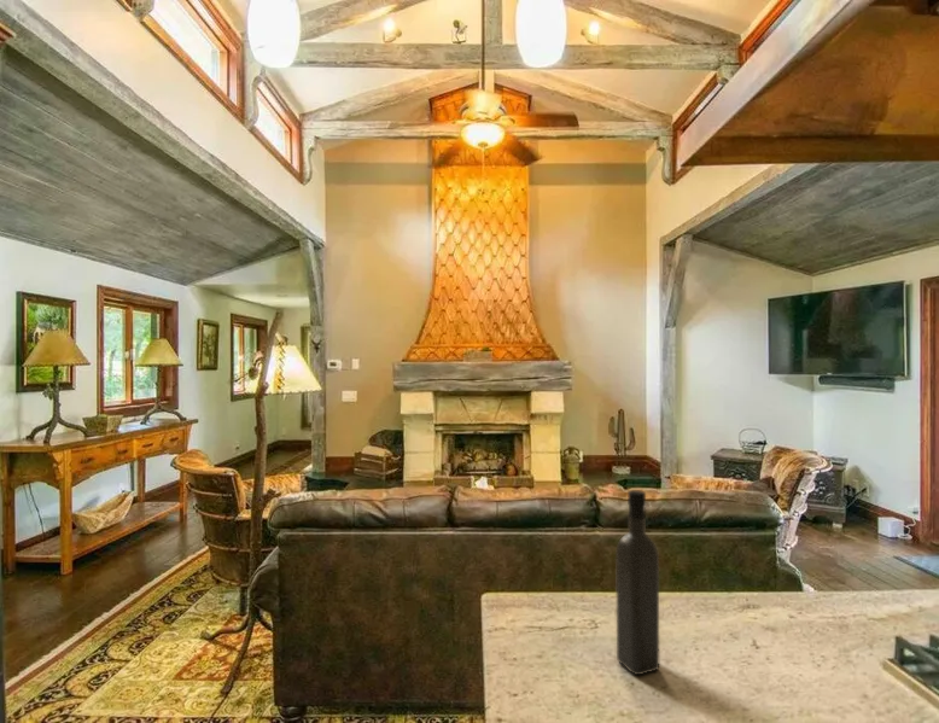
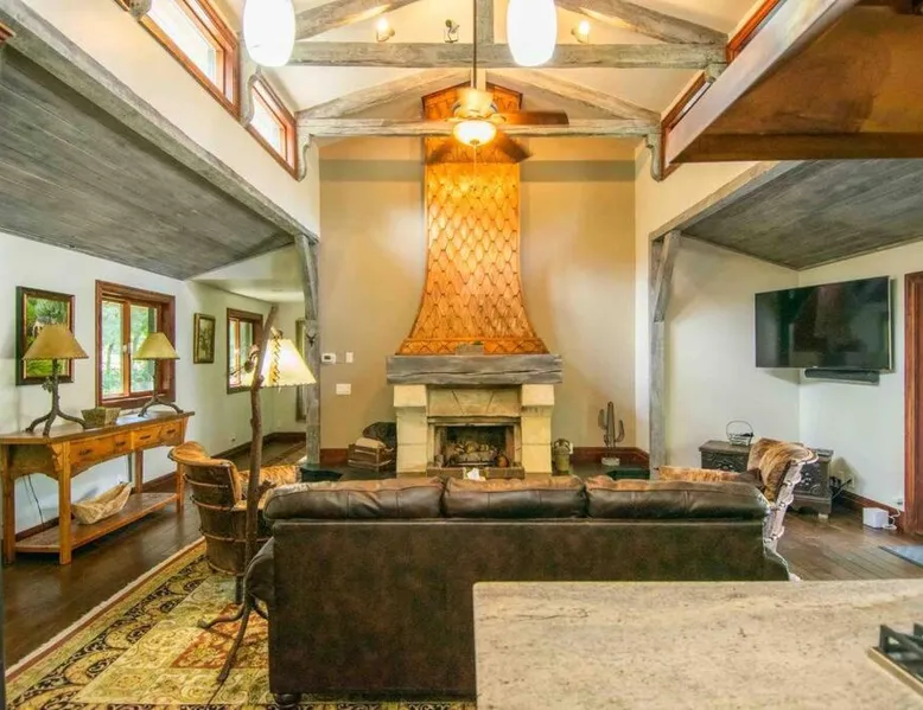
- wine bottle (637, 578)
